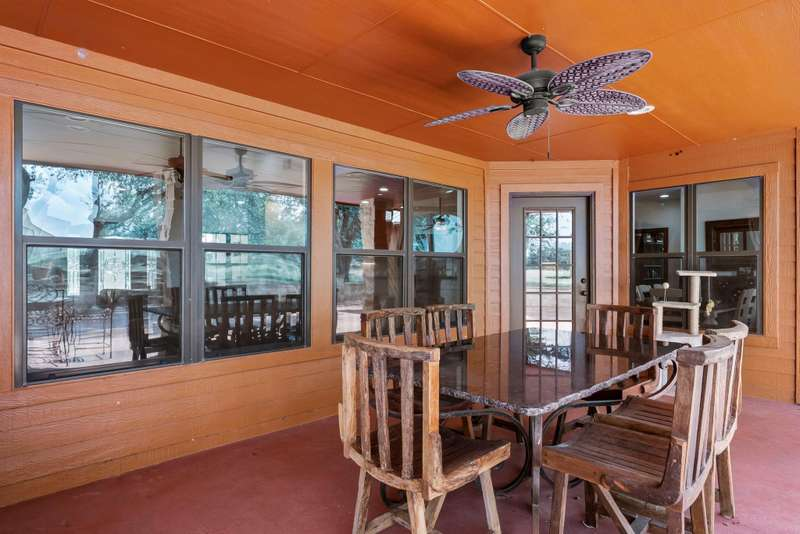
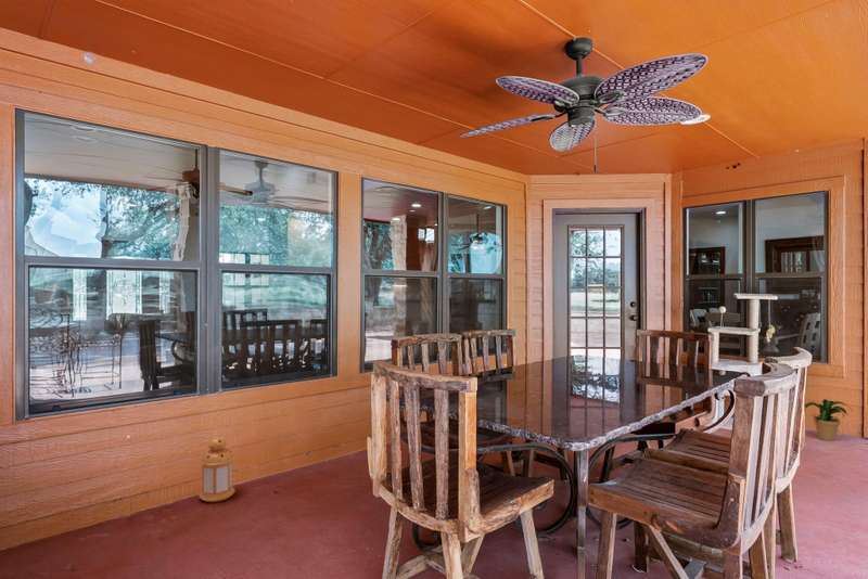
+ potted plant (827, 420)
+ lantern (217, 466)
